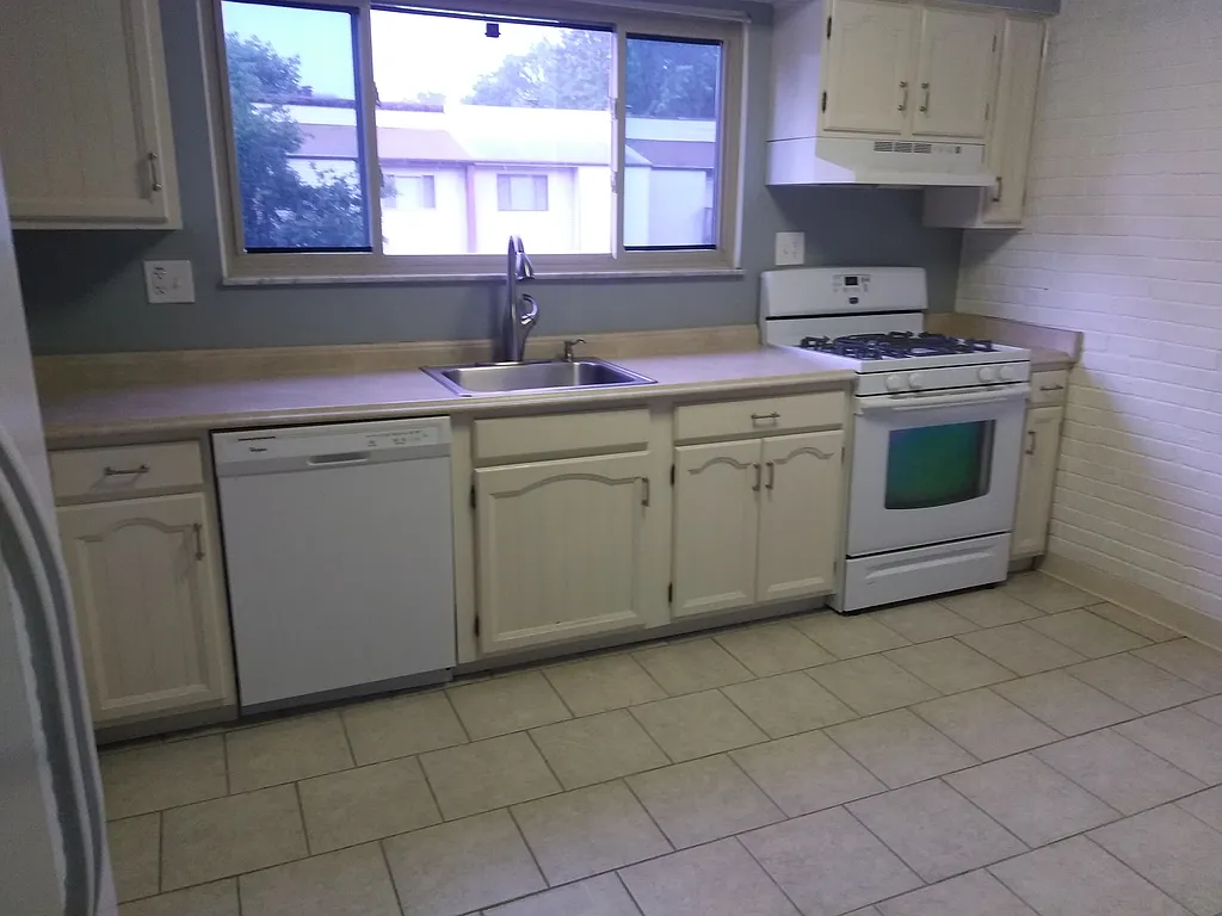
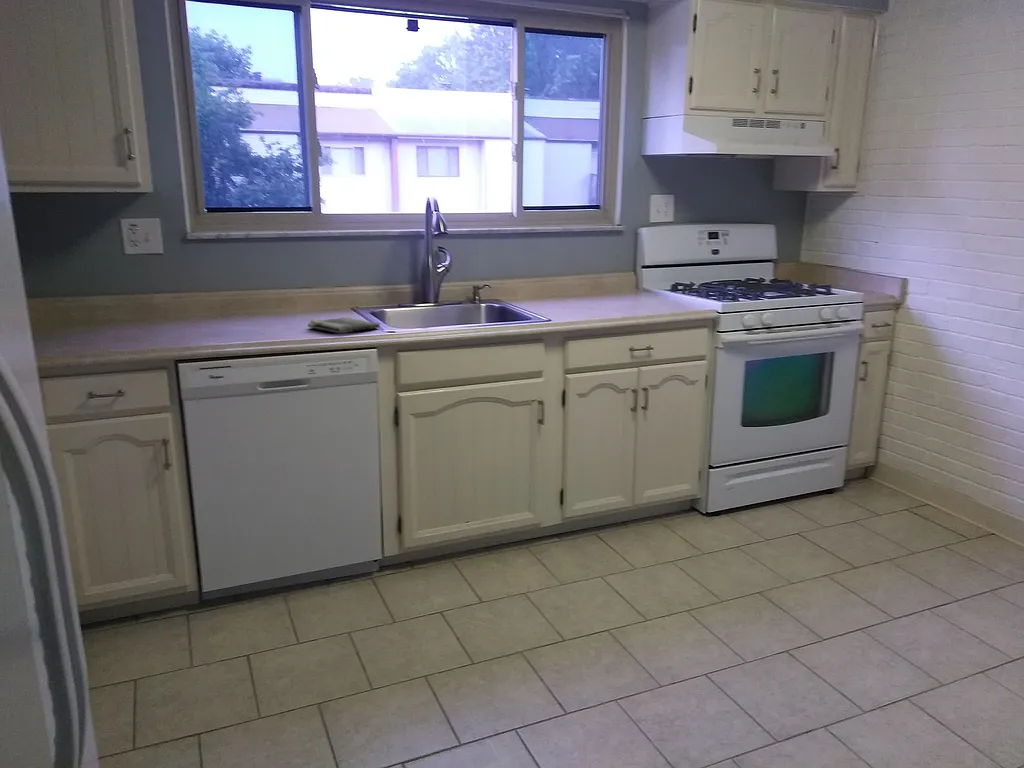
+ dish towel (343, 323)
